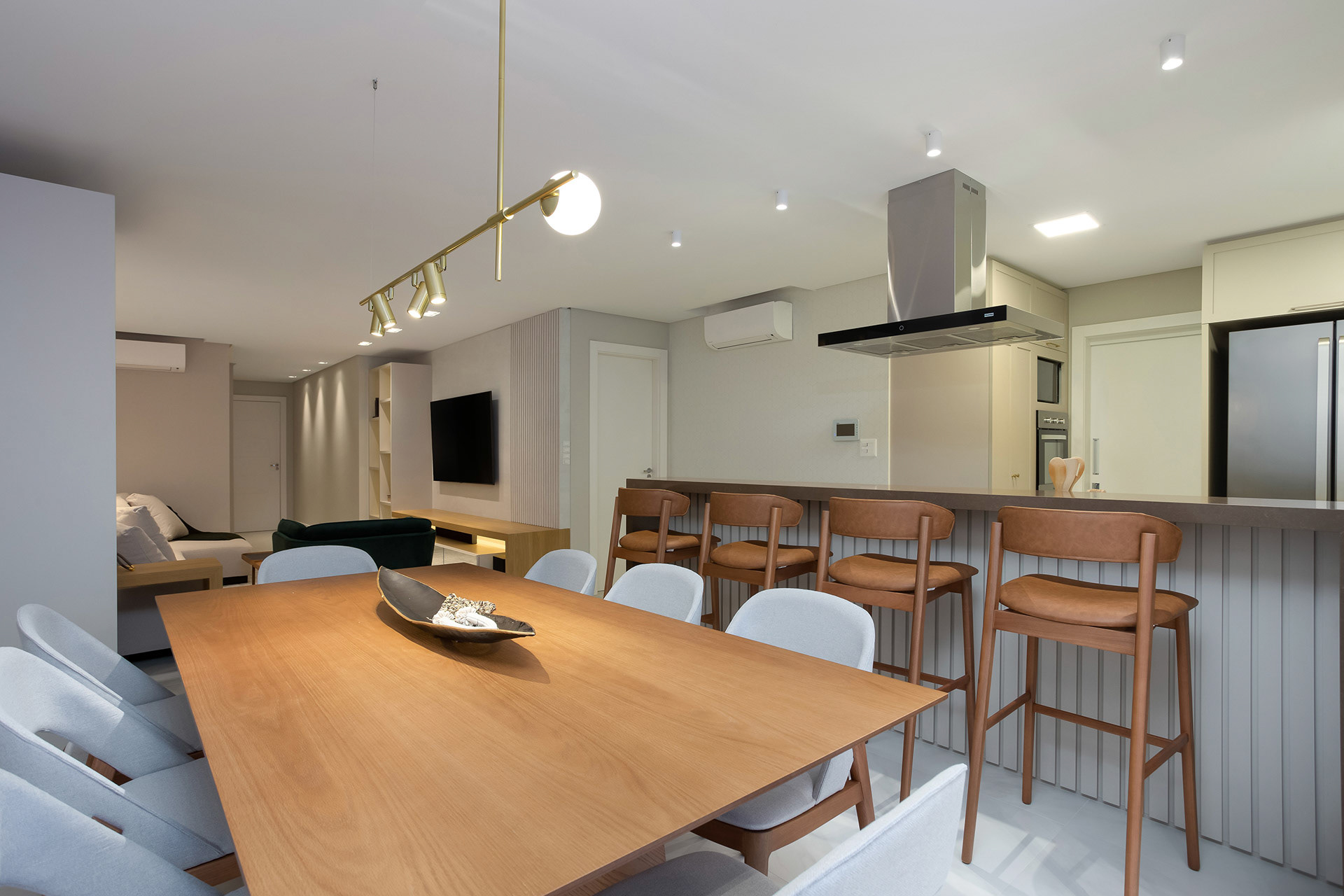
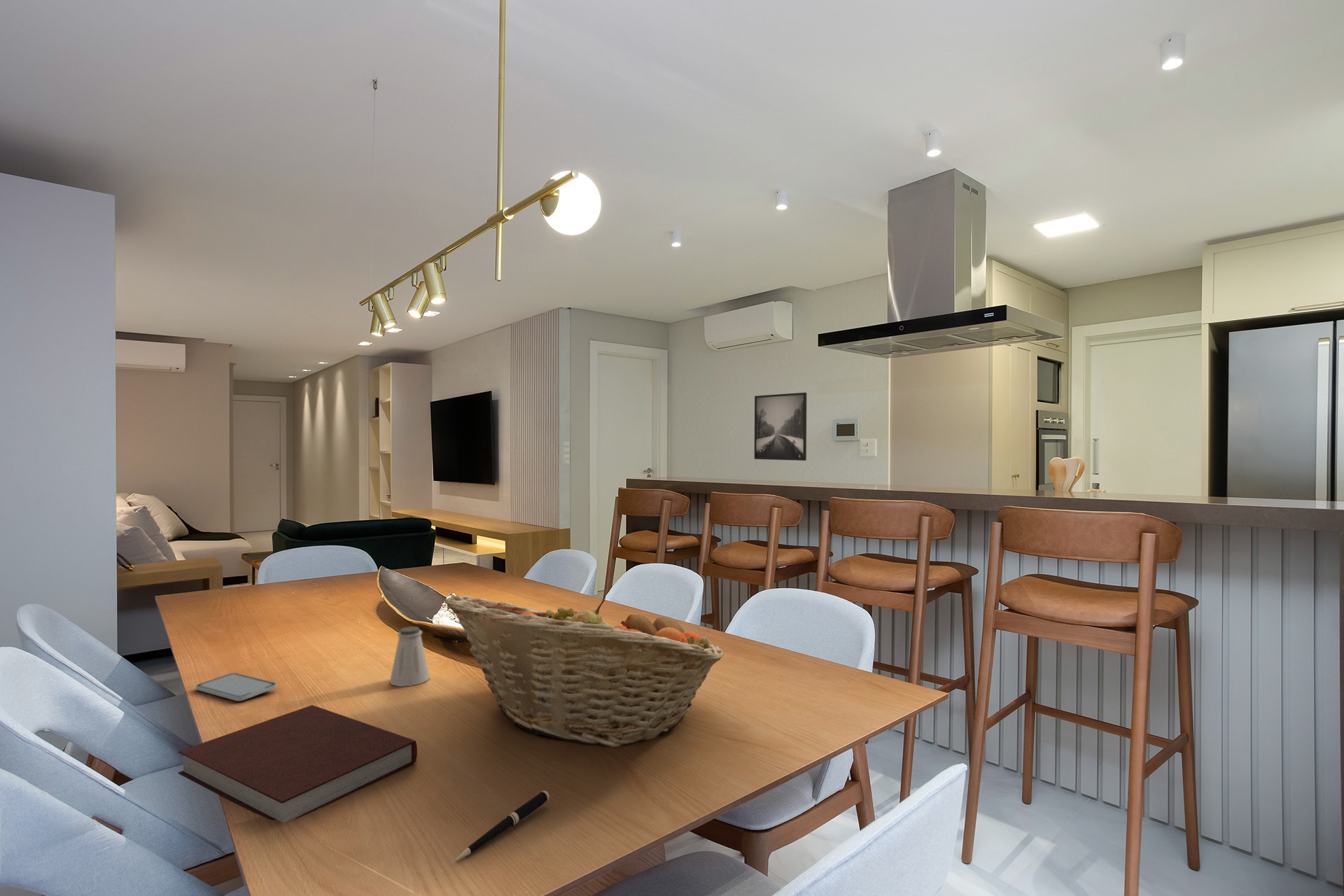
+ pen (503, 824)
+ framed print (779, 427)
+ notebook (300, 756)
+ saltshaker (410, 654)
+ smartphone (236, 686)
+ fruit basket (582, 649)
